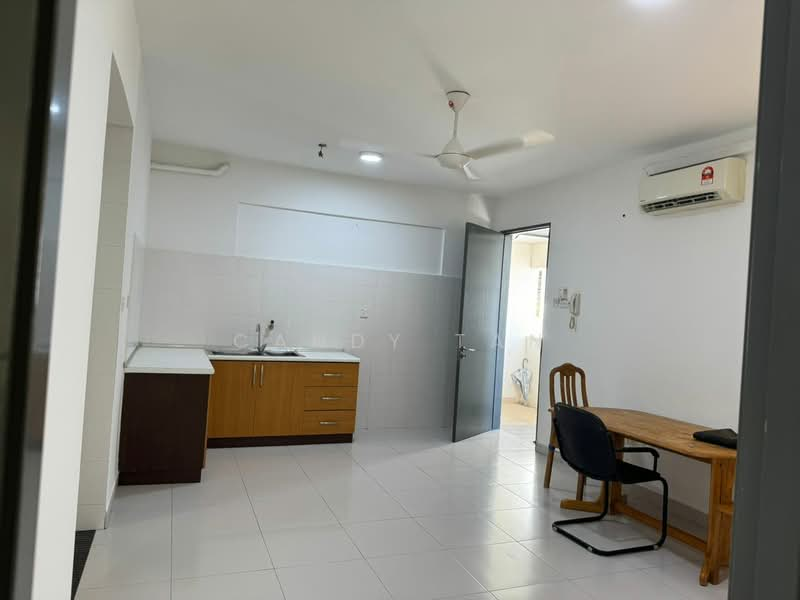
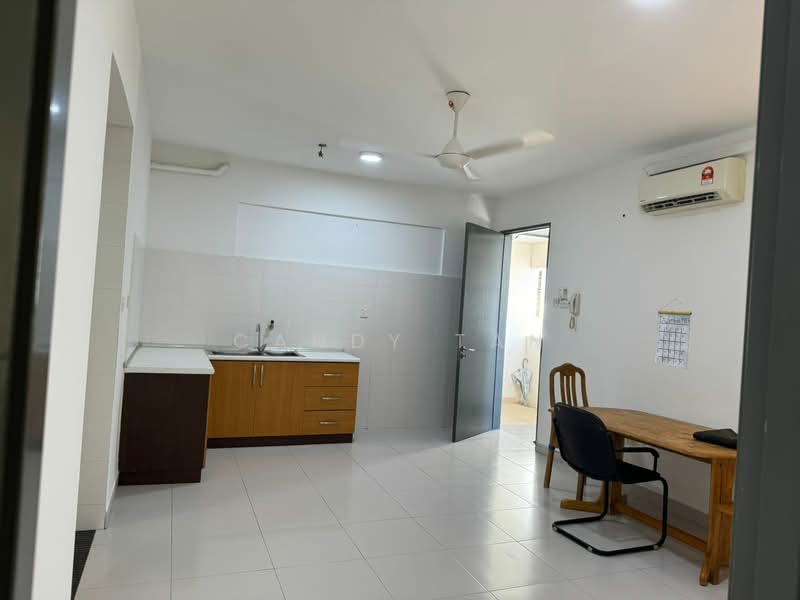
+ calendar (672, 332)
